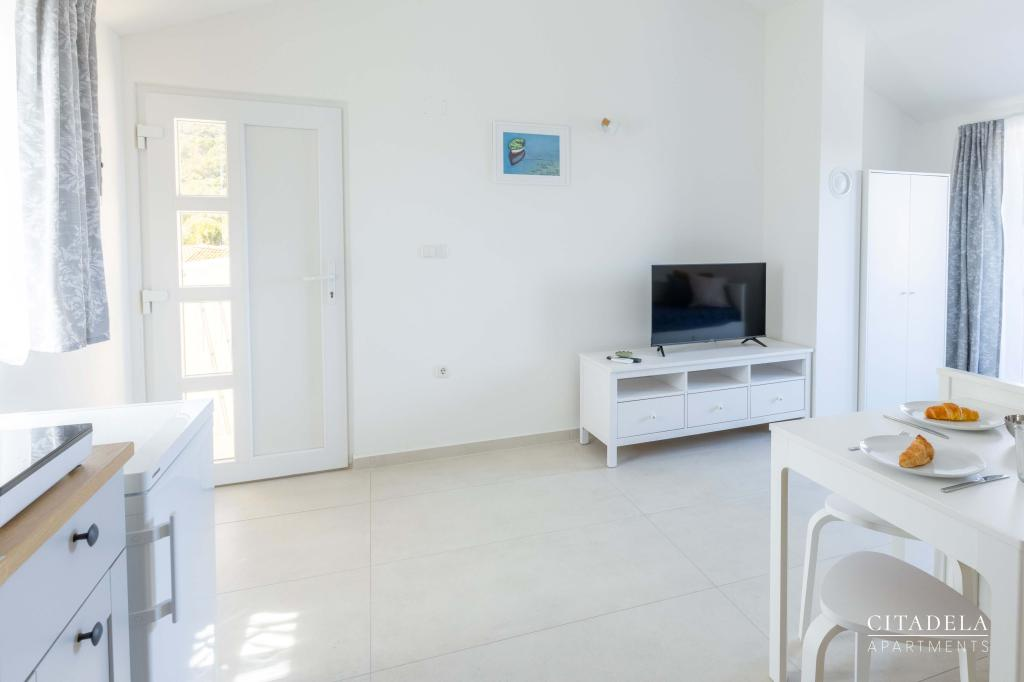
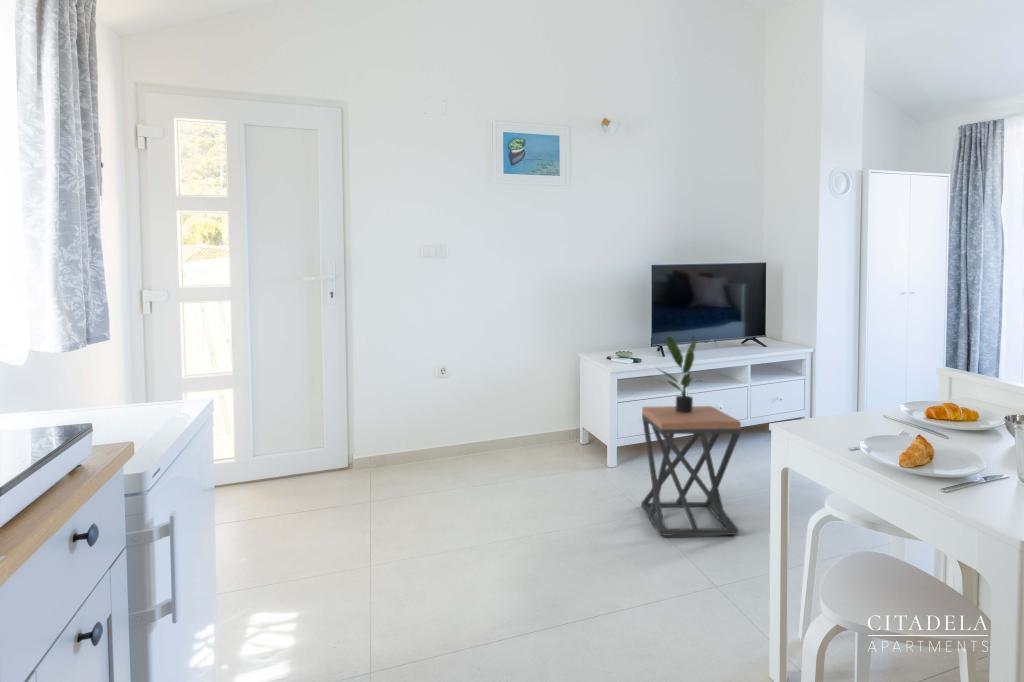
+ potted plant (682, 373)
+ stool (687, 466)
